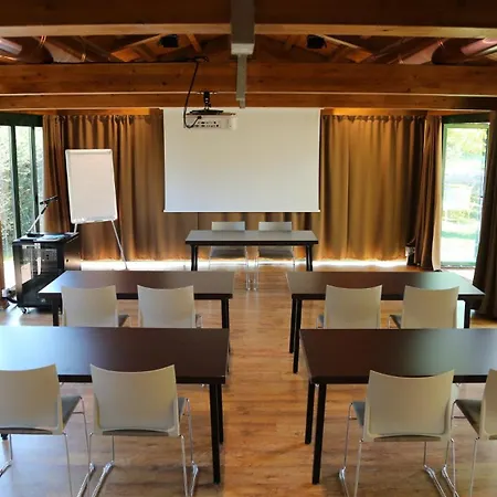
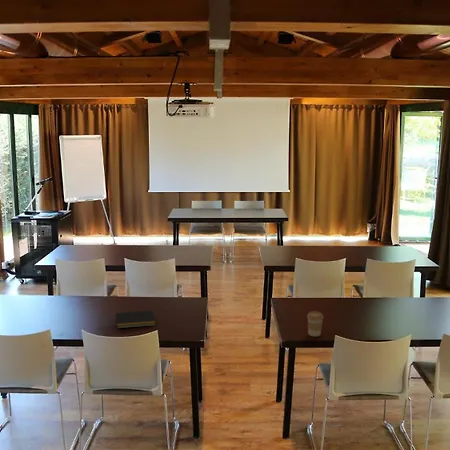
+ notepad (135, 319)
+ coffee cup (314, 323)
